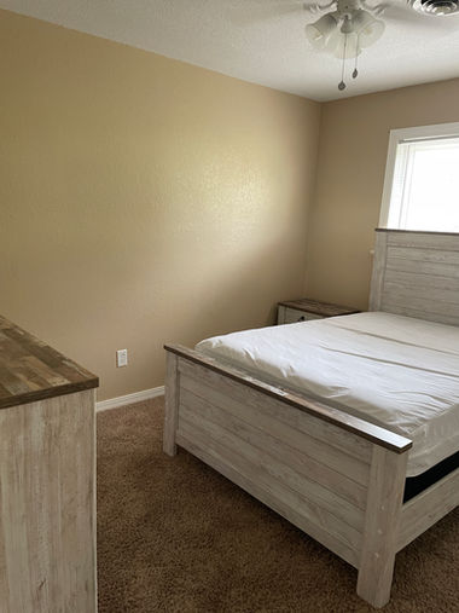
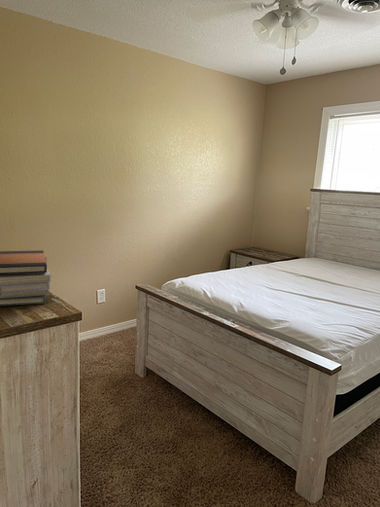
+ book stack (21, 276)
